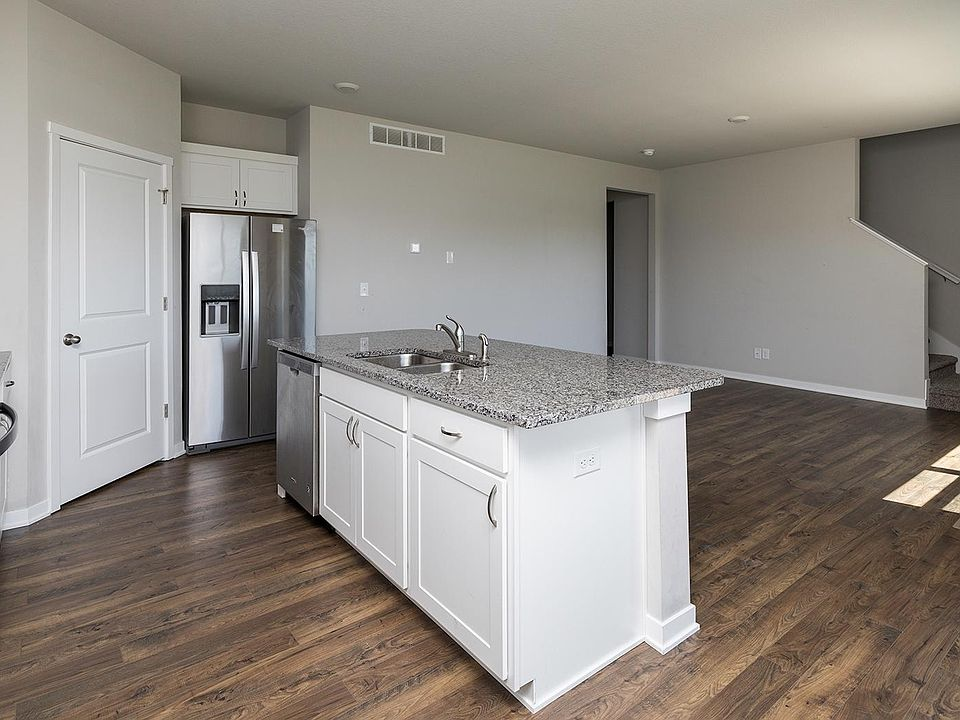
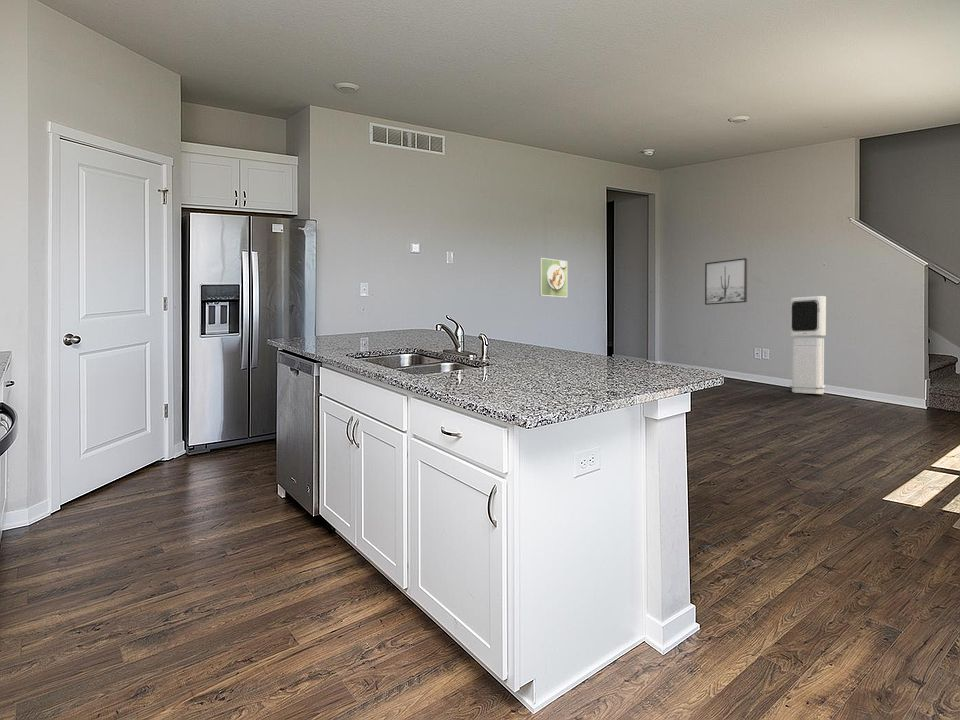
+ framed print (553, 278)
+ wall art (725, 282)
+ air purifier (812, 345)
